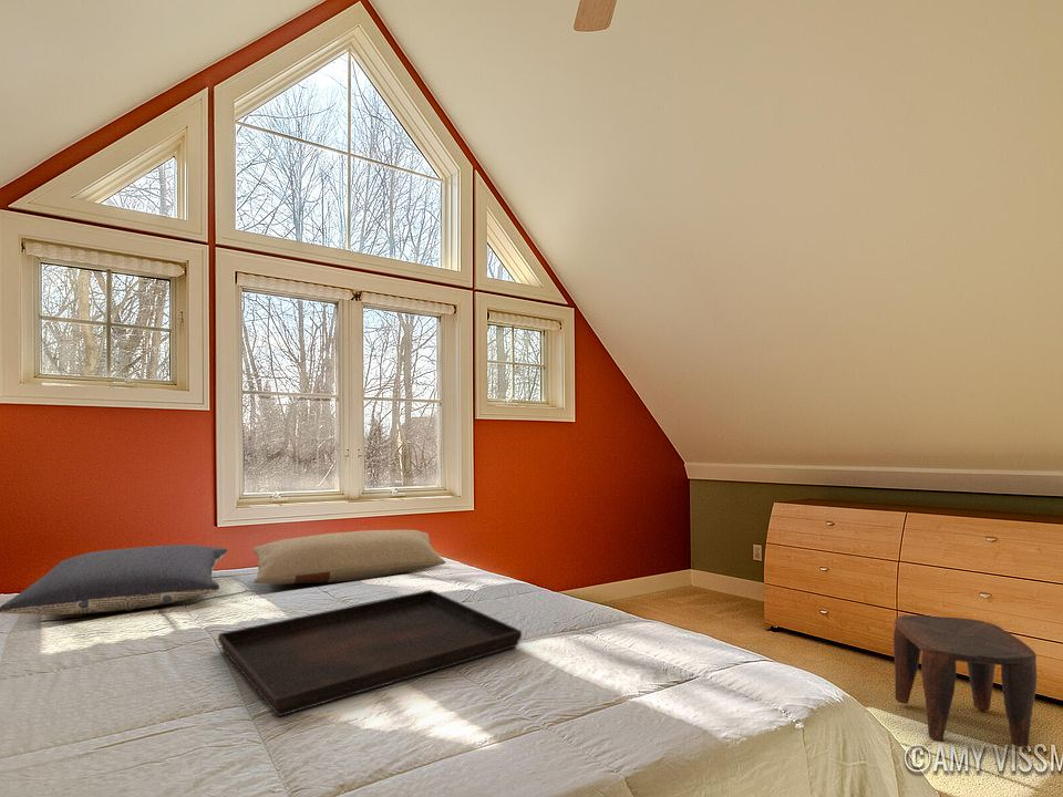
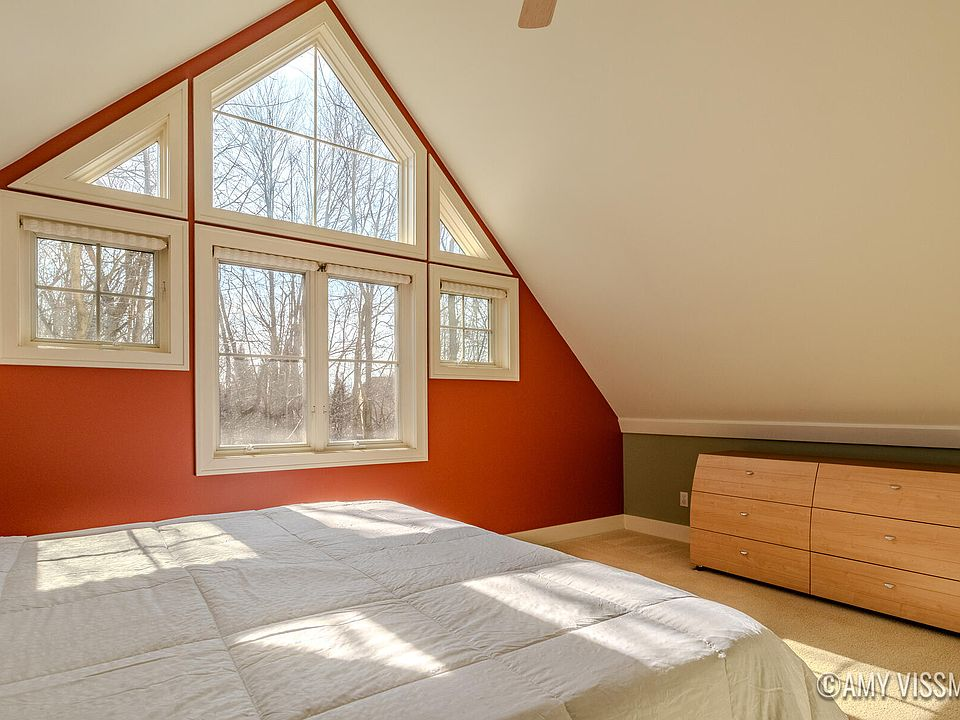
- serving tray (370, 640)
- pillow (349, 556)
- stool (954, 677)
- pillow (132, 577)
